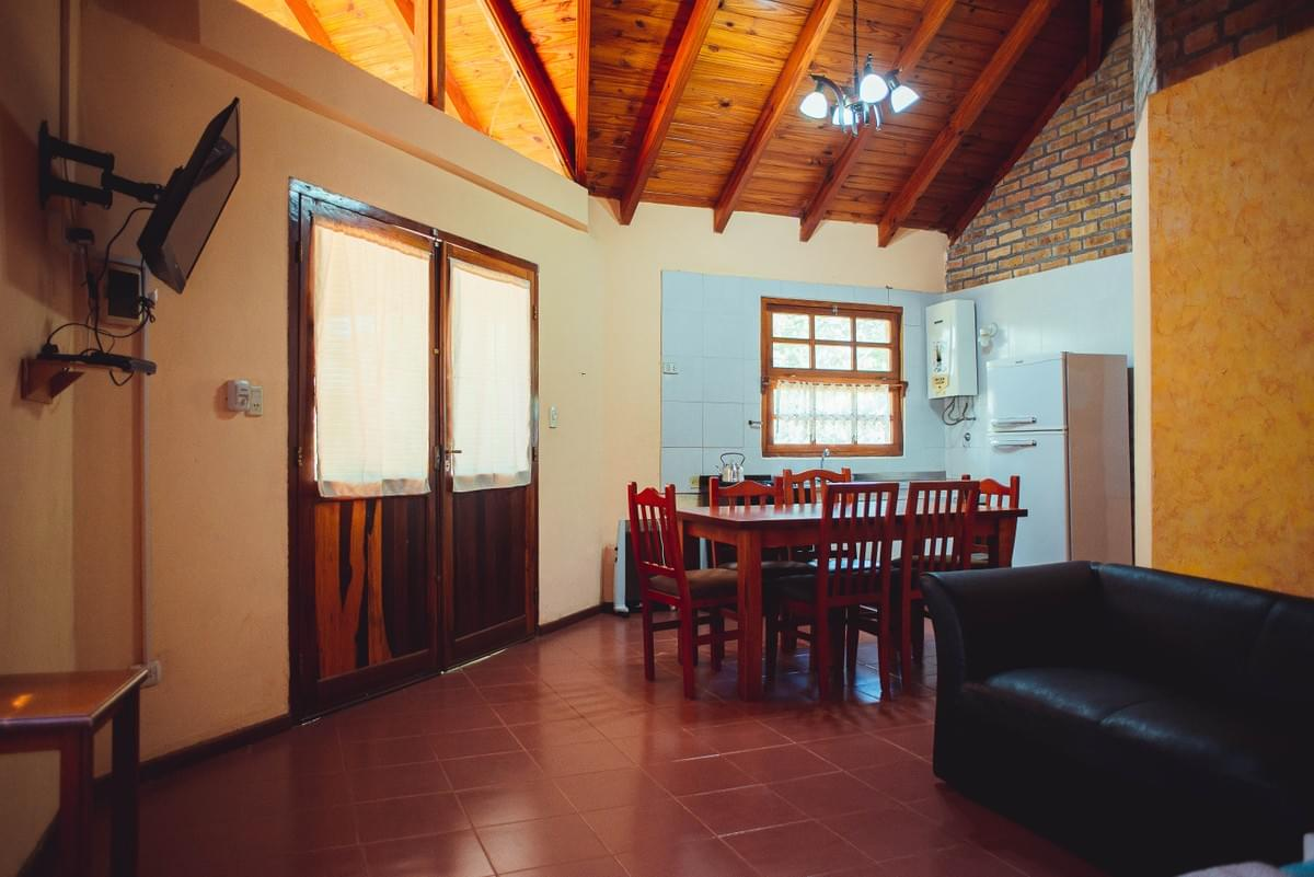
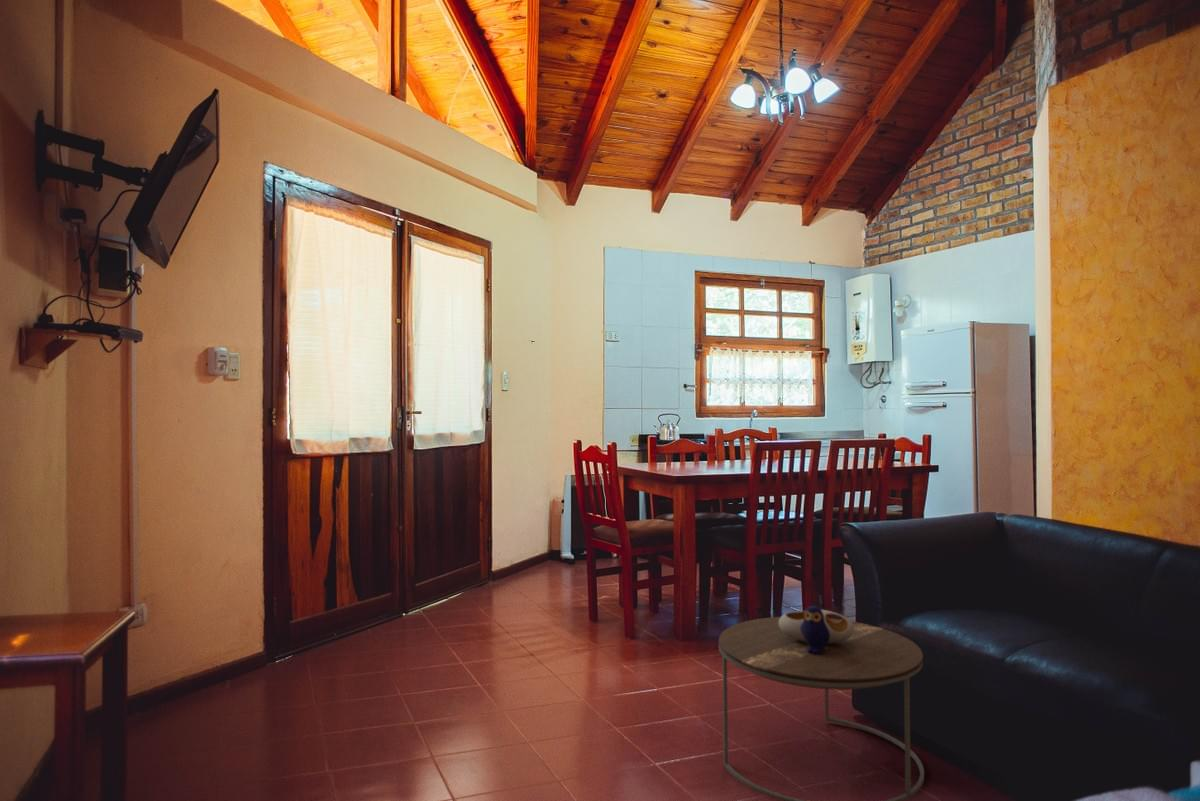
+ side table (817, 678)
